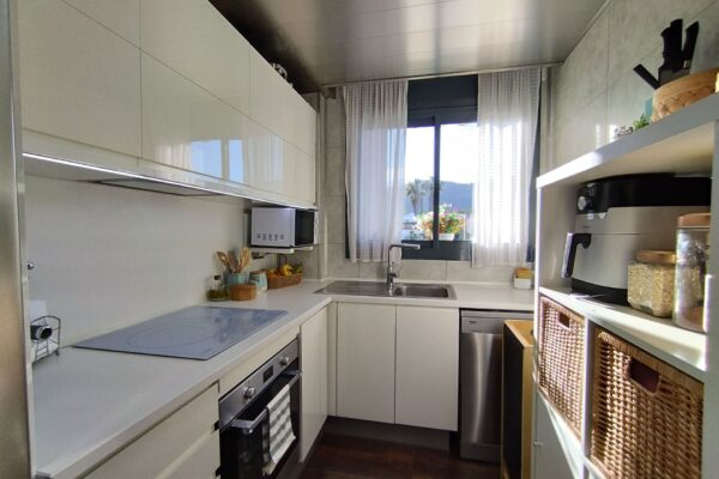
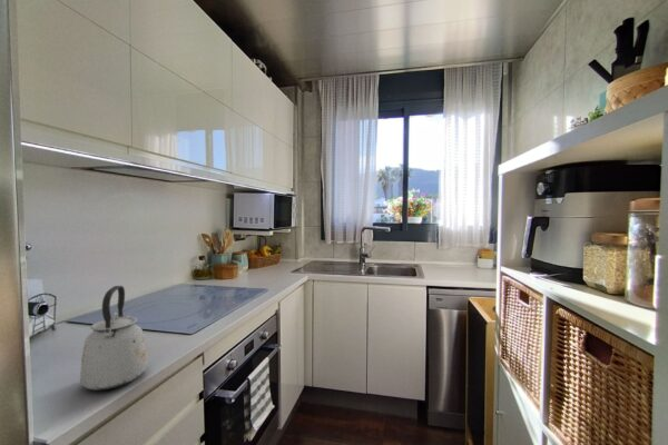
+ kettle (117, 330)
